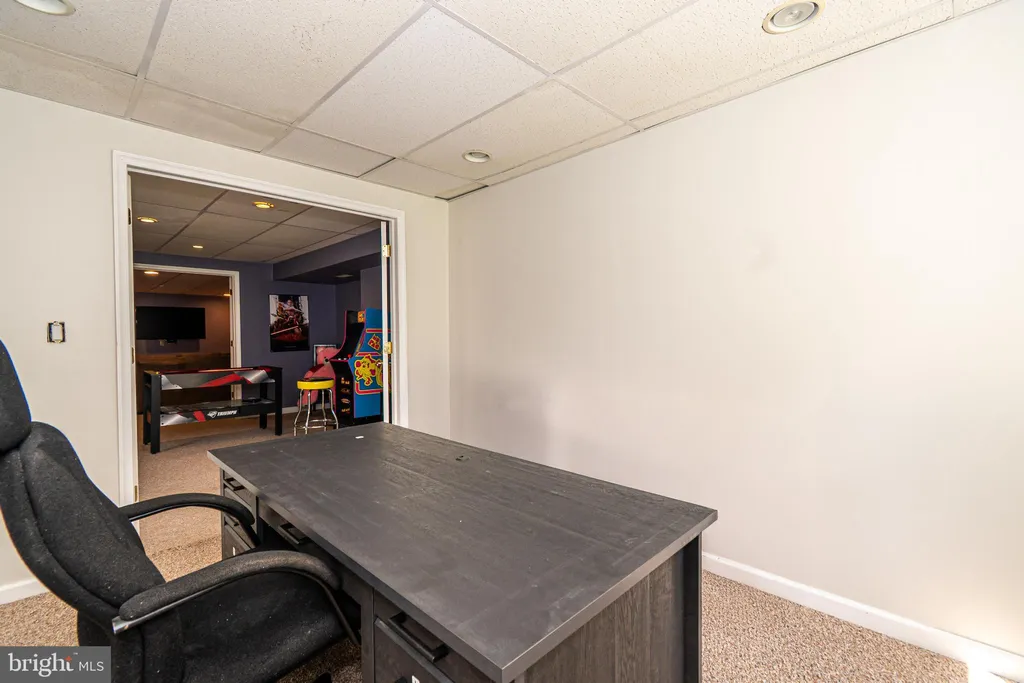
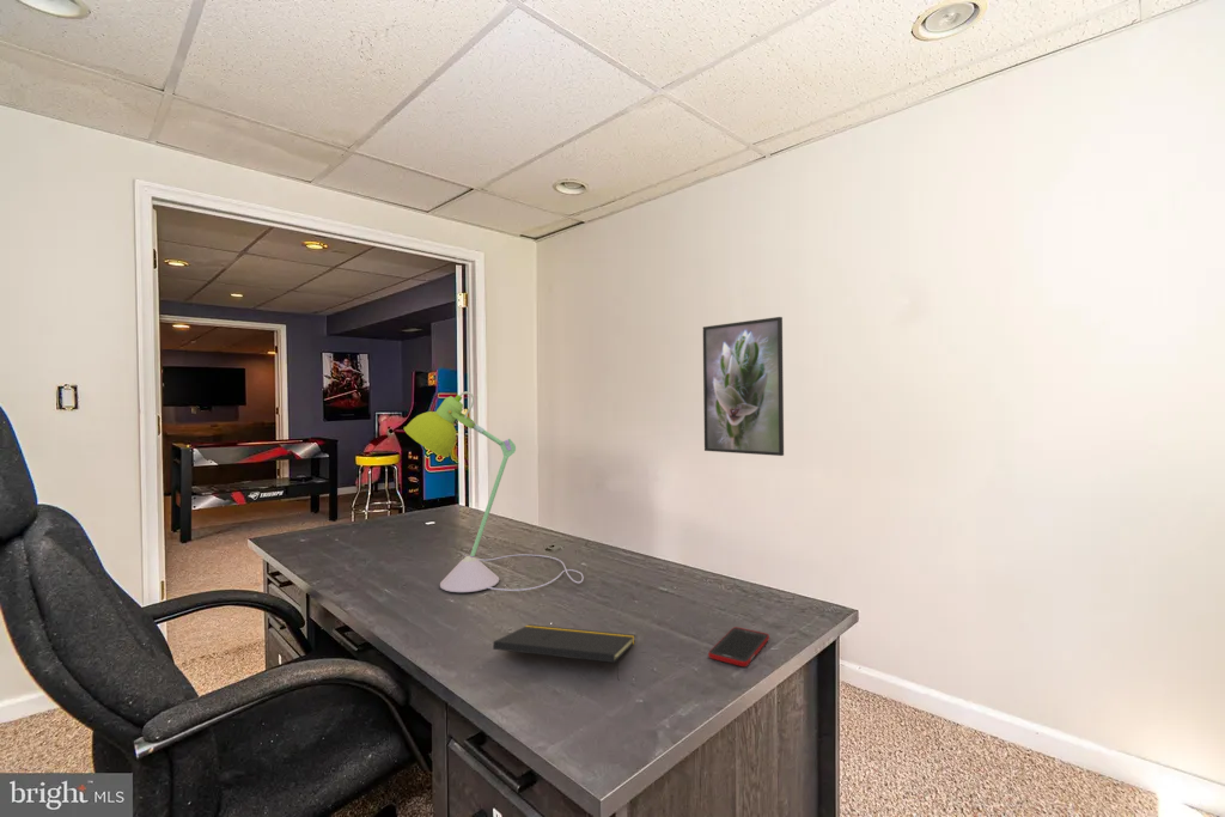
+ notepad (567, 641)
+ desk lamp (494, 483)
+ cell phone (739, 645)
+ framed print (741, 388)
